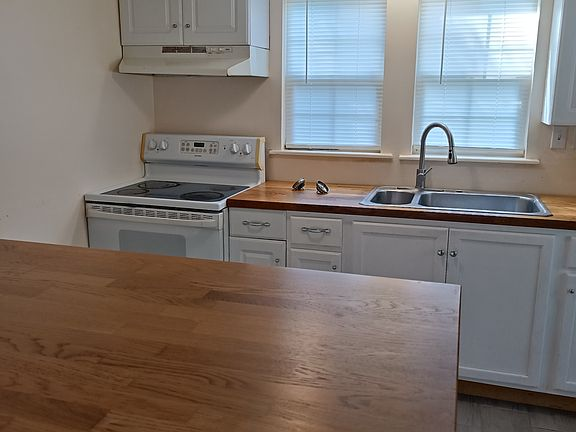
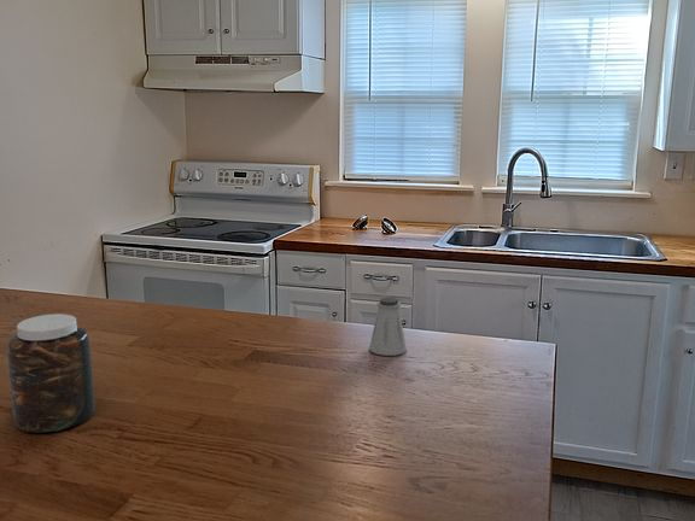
+ jar (51, 369)
+ saltshaker (387, 324)
